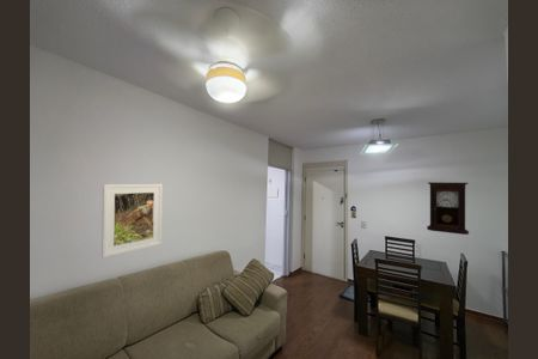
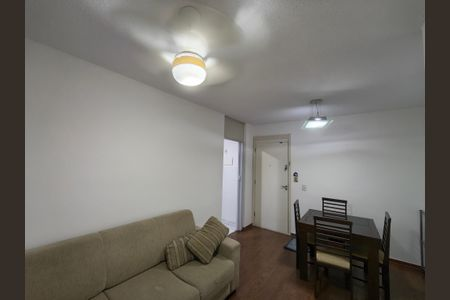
- pendulum clock (446, 206)
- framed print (134, 217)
